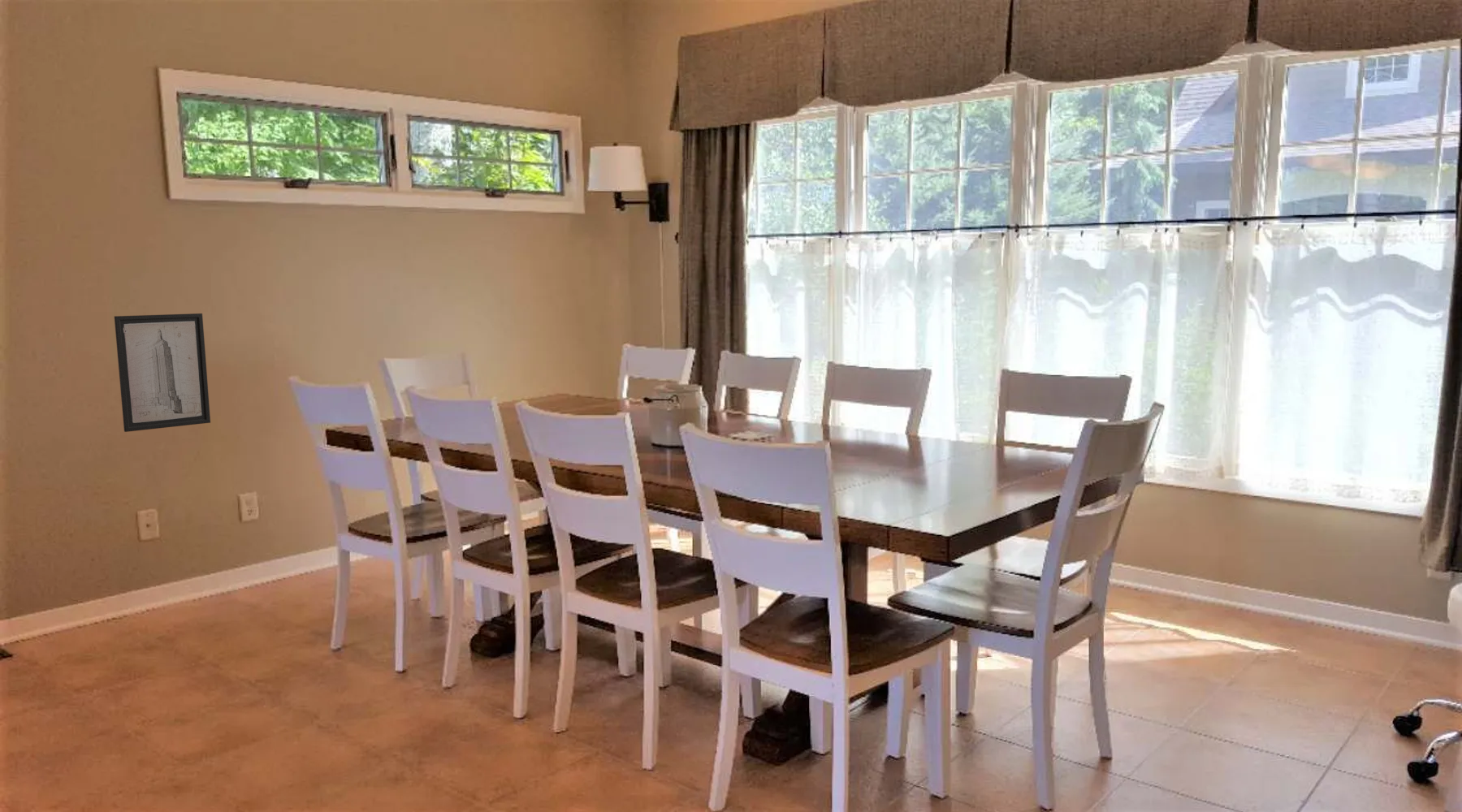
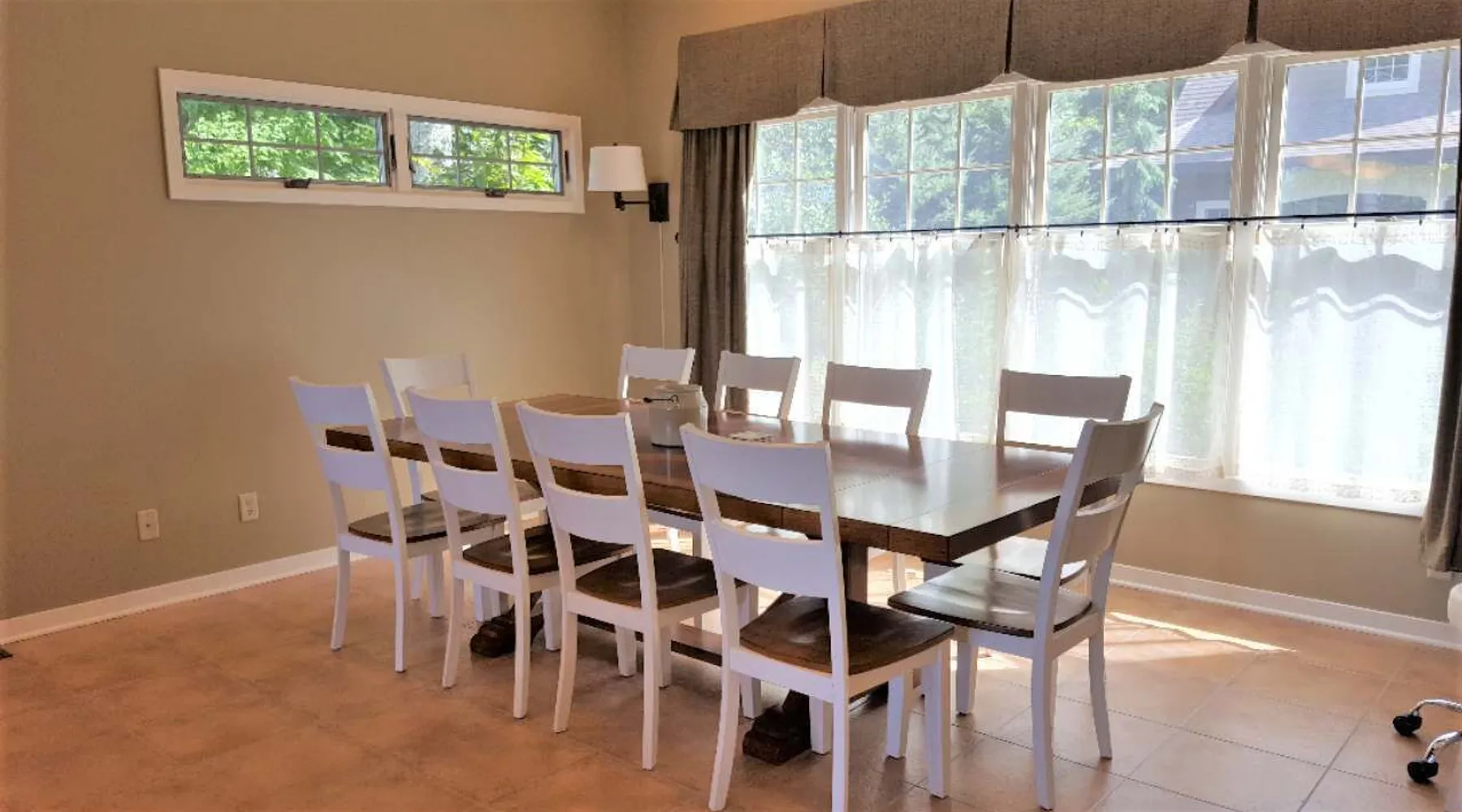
- wall art (163, 371)
